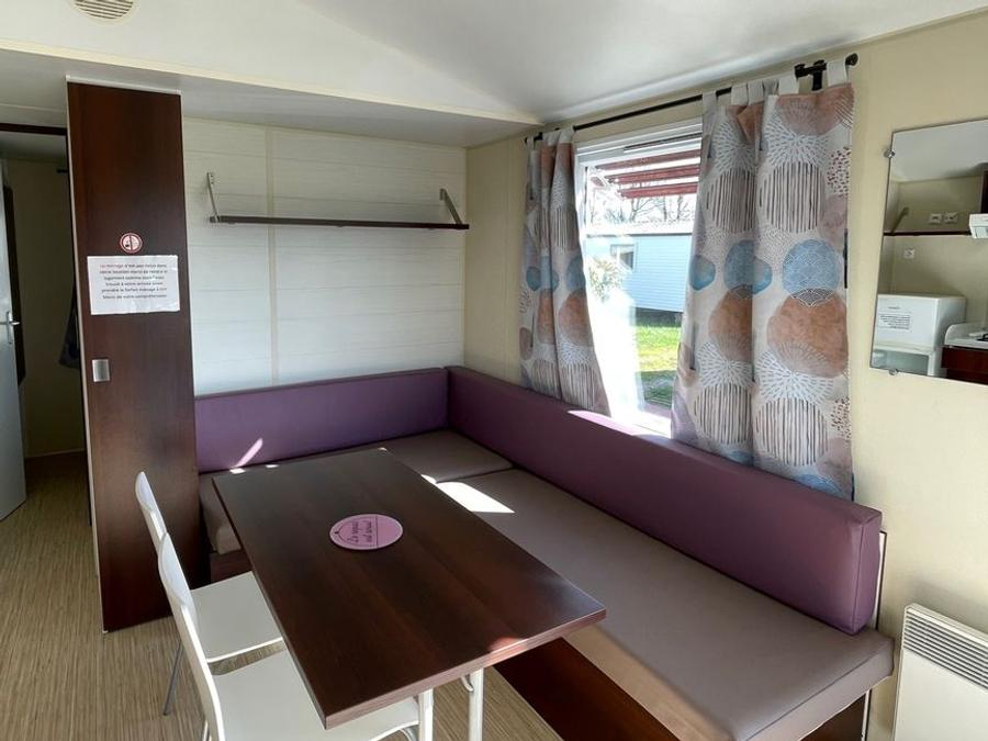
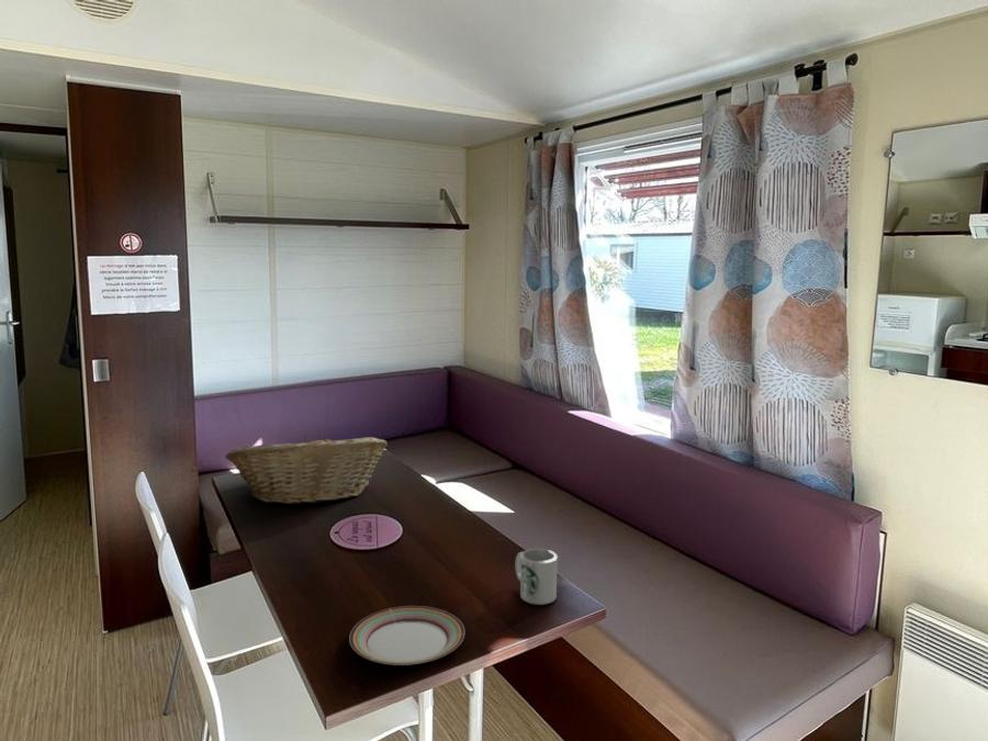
+ mug (532, 573)
+ plate (407, 637)
+ fruit basket (308, 461)
